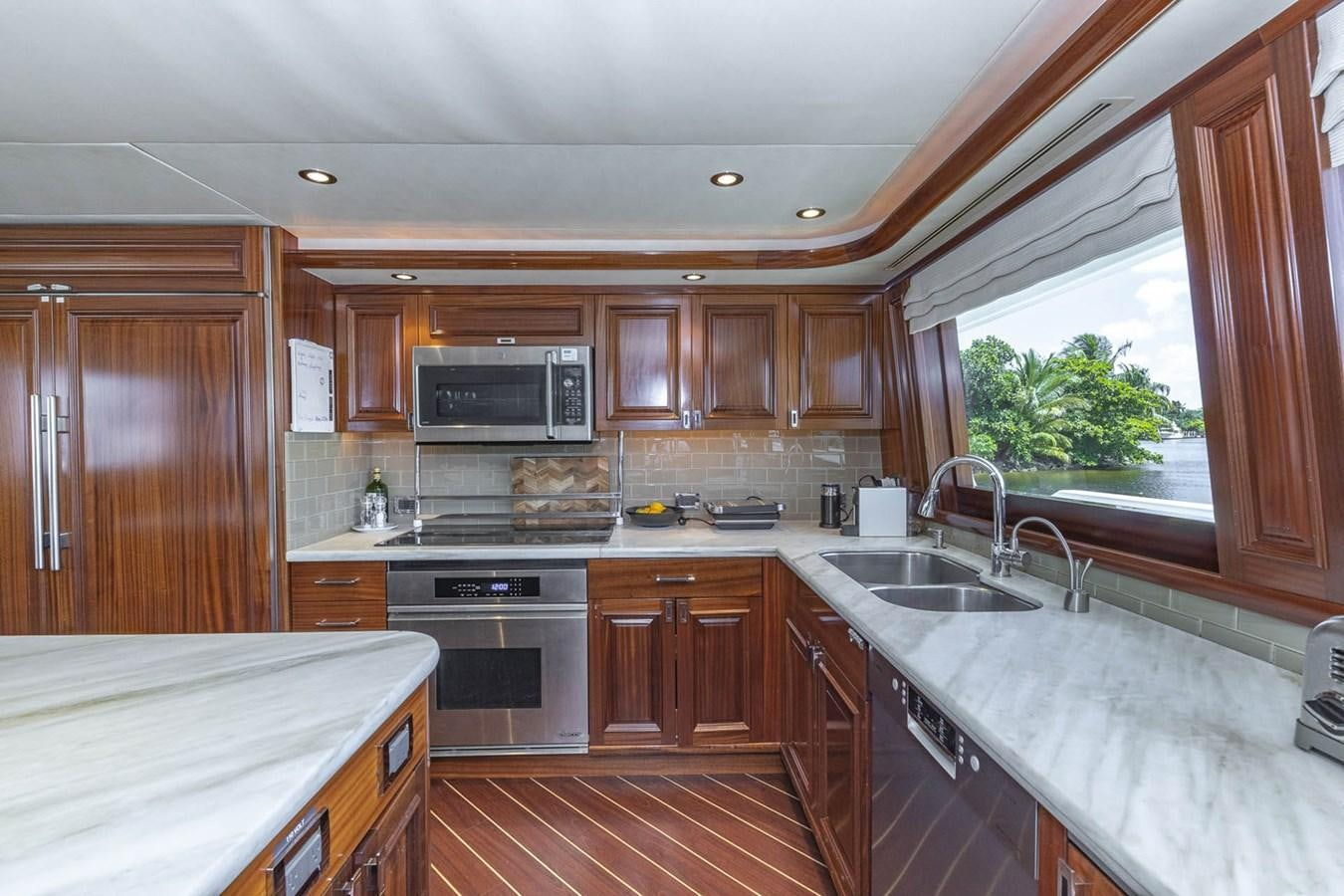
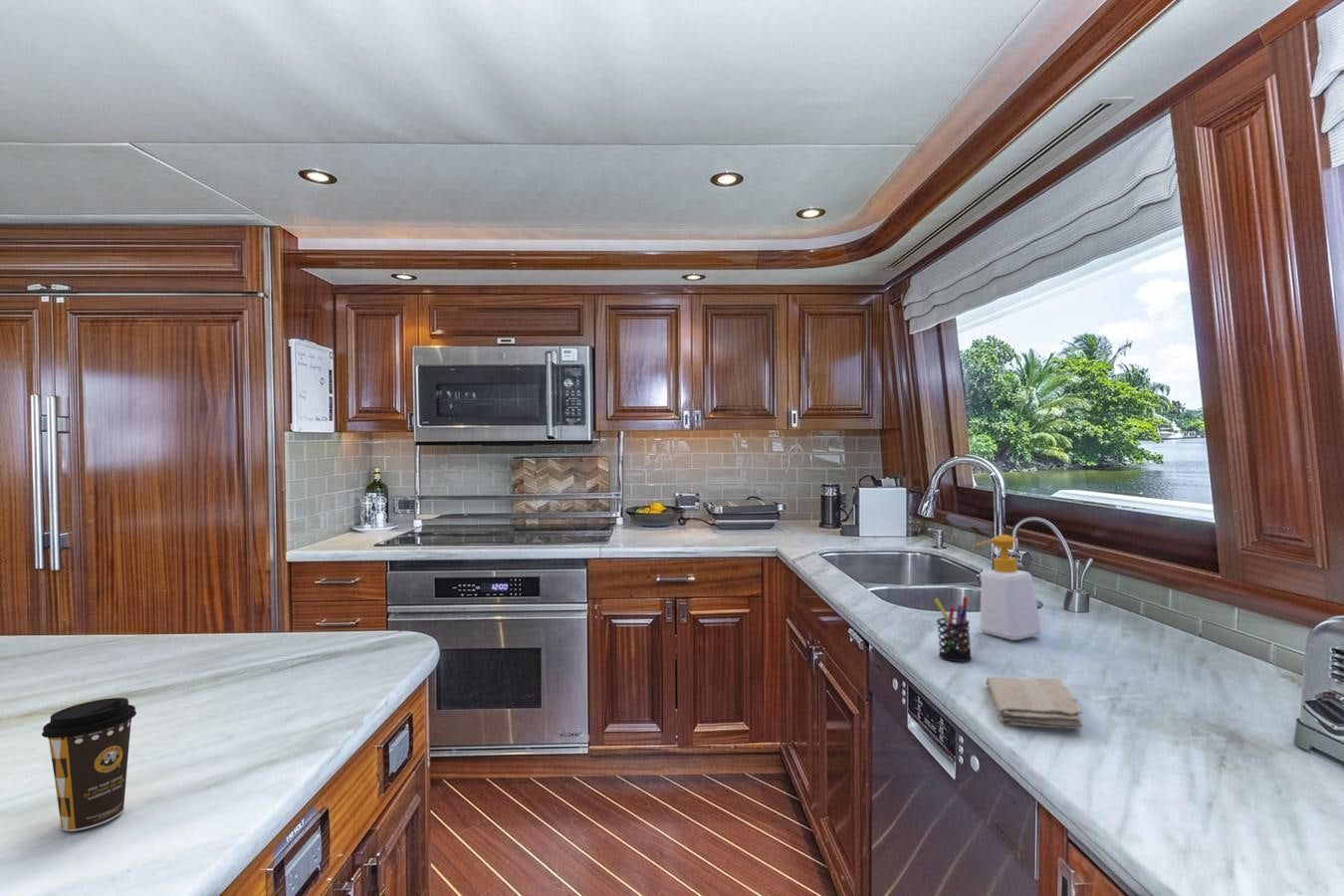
+ pen holder (957, 625)
+ coffee cup (92, 763)
+ washcloth (1030, 698)
+ soap bottle (1000, 585)
